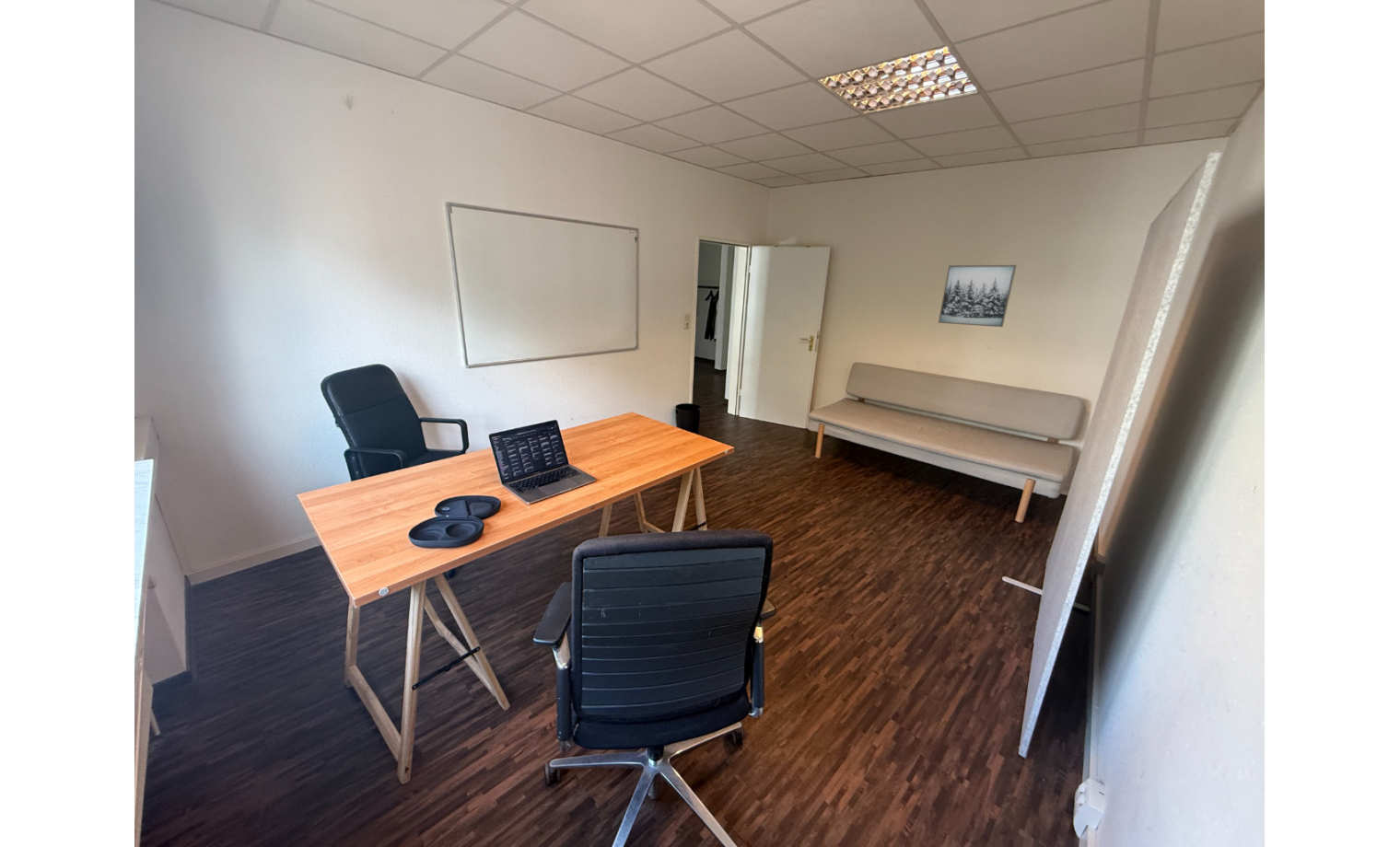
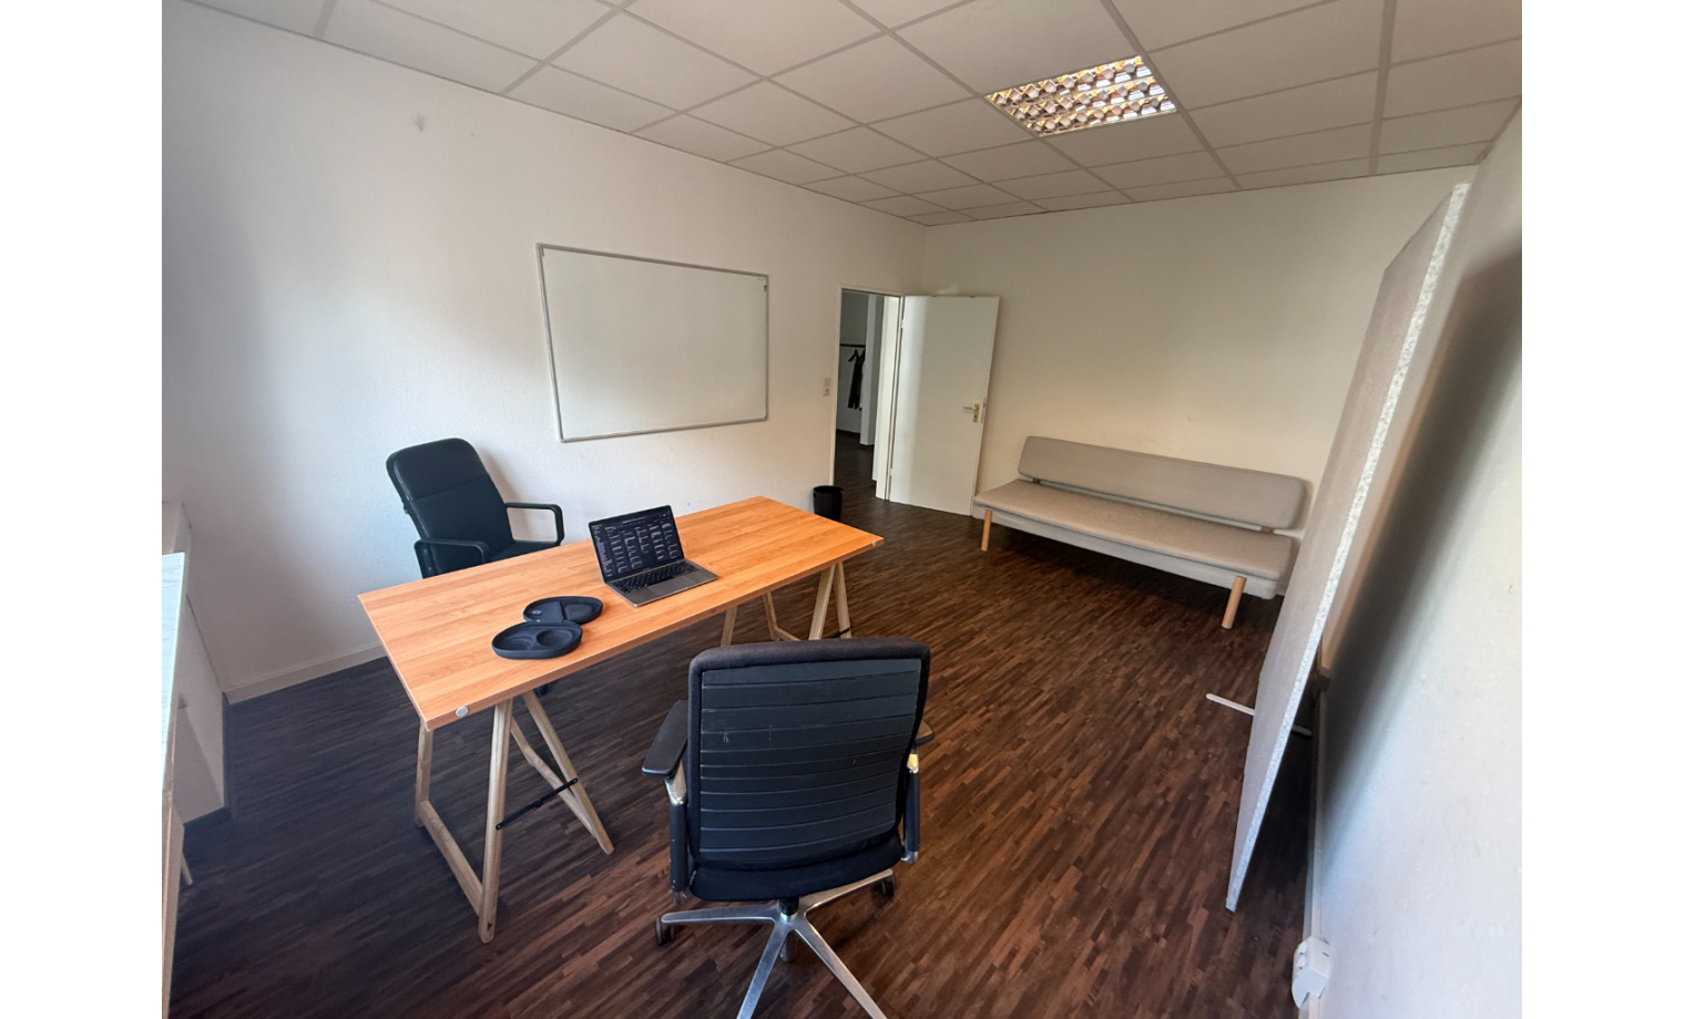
- wall art (974, 296)
